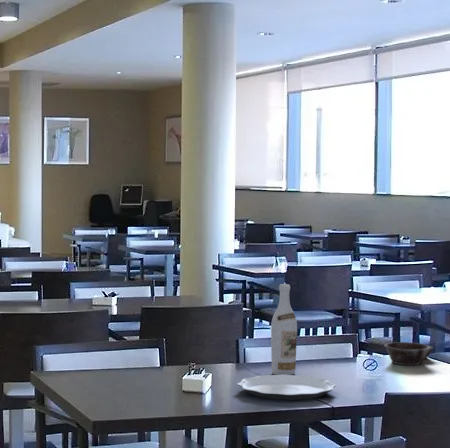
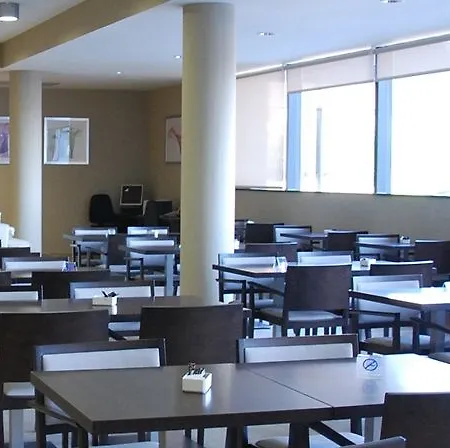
- bowl (412, 352)
- plate (286, 387)
- wine bottle (284, 328)
